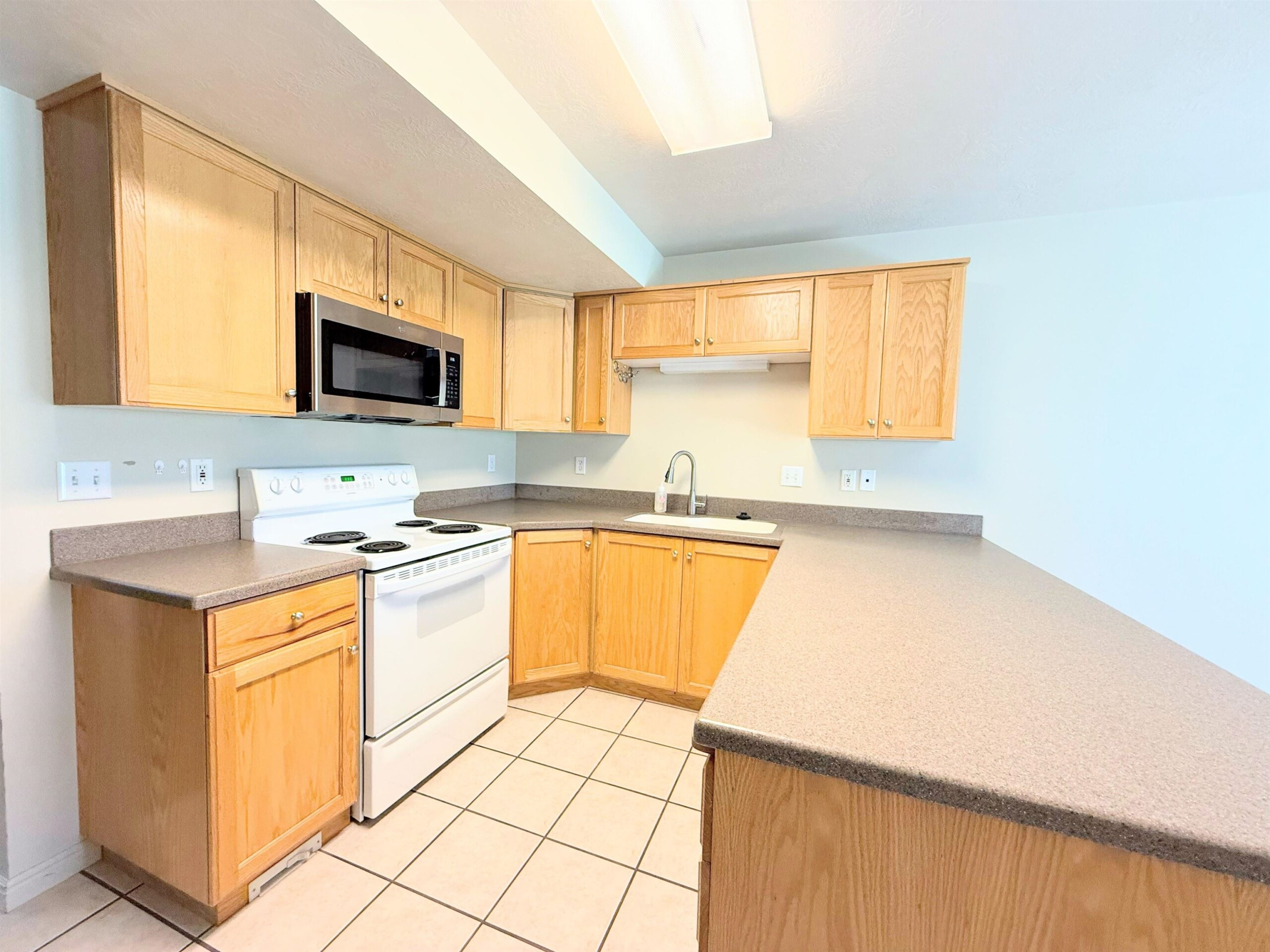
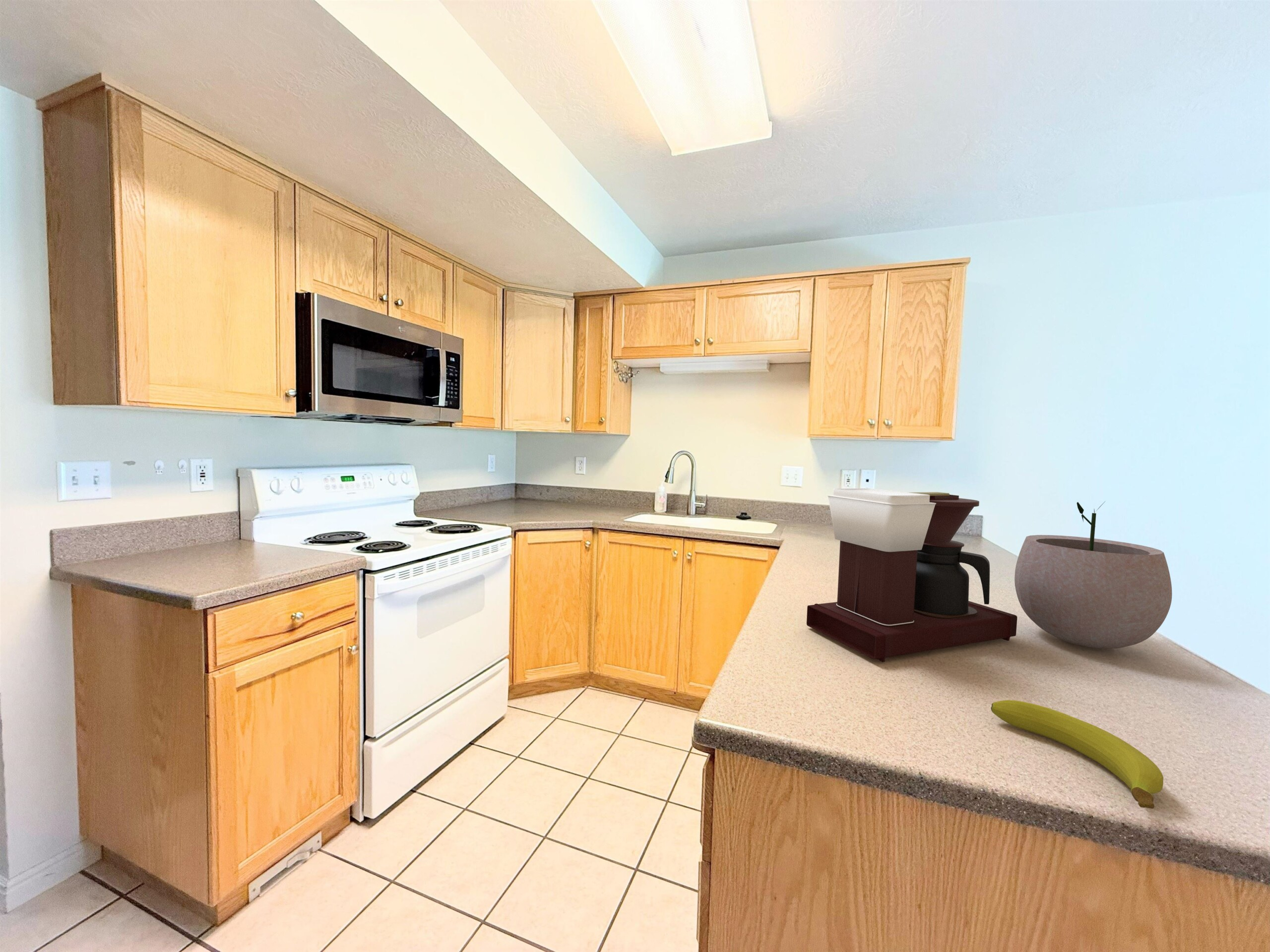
+ plant pot (1087, 571)
+ fruit (1069, 744)
+ coffee maker (913, 563)
